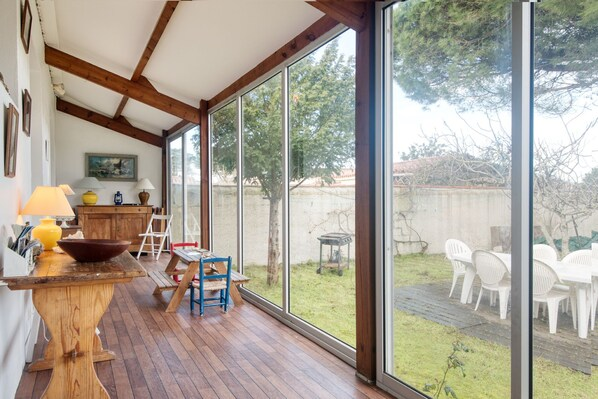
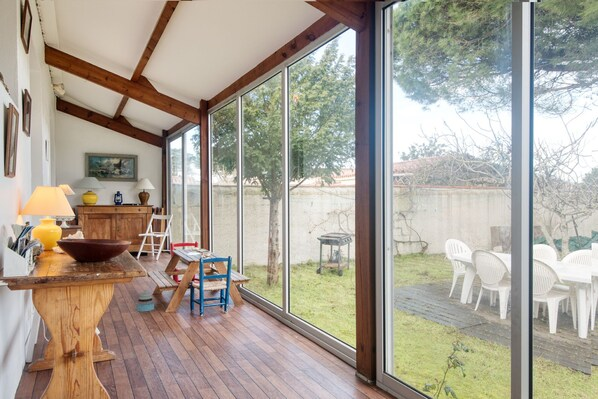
+ stacking toy (145, 299)
